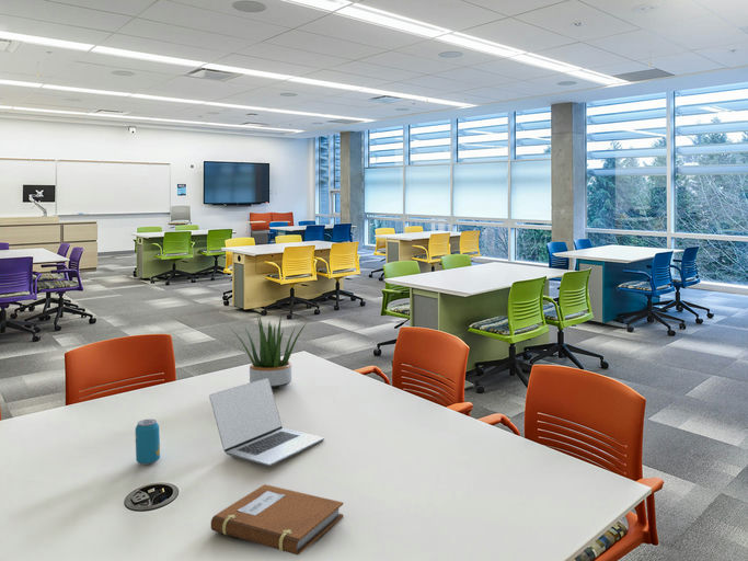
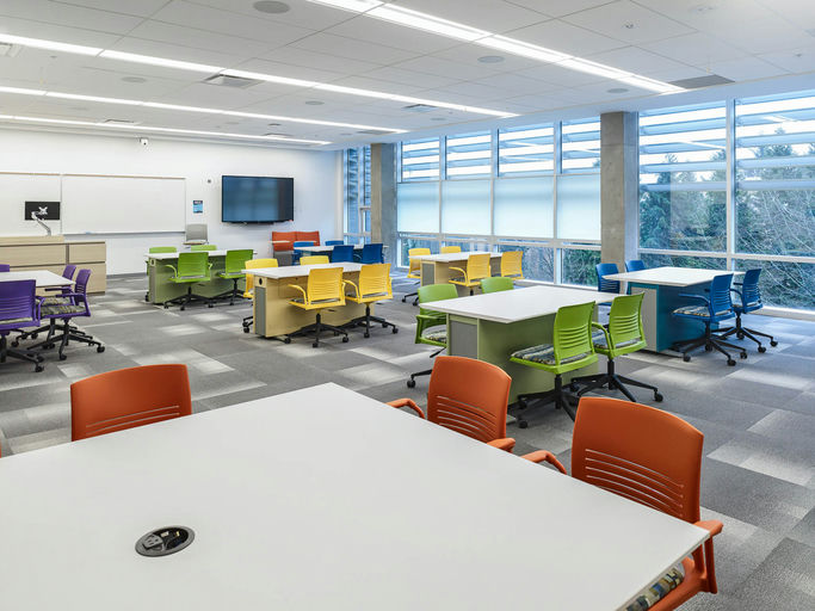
- beverage can (147, 442)
- notebook (276, 516)
- potted plant (269, 351)
- laptop (268, 417)
